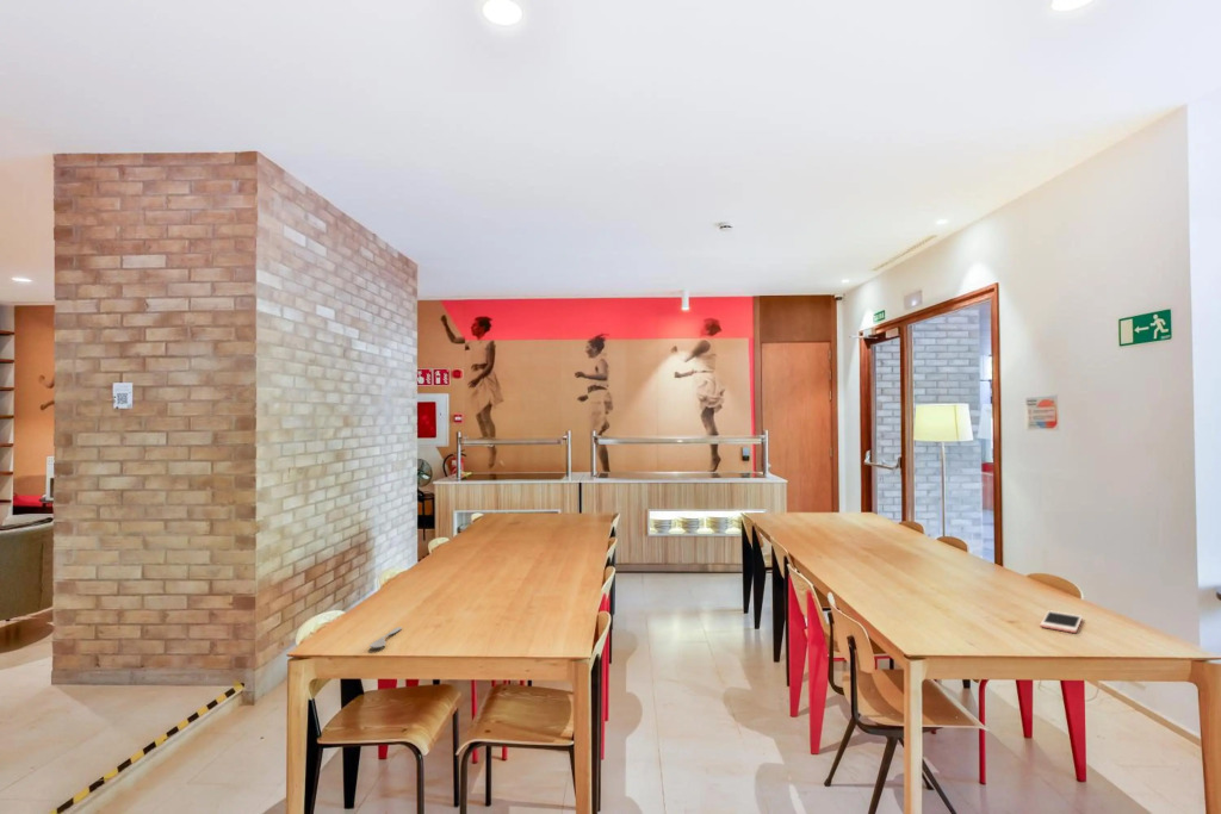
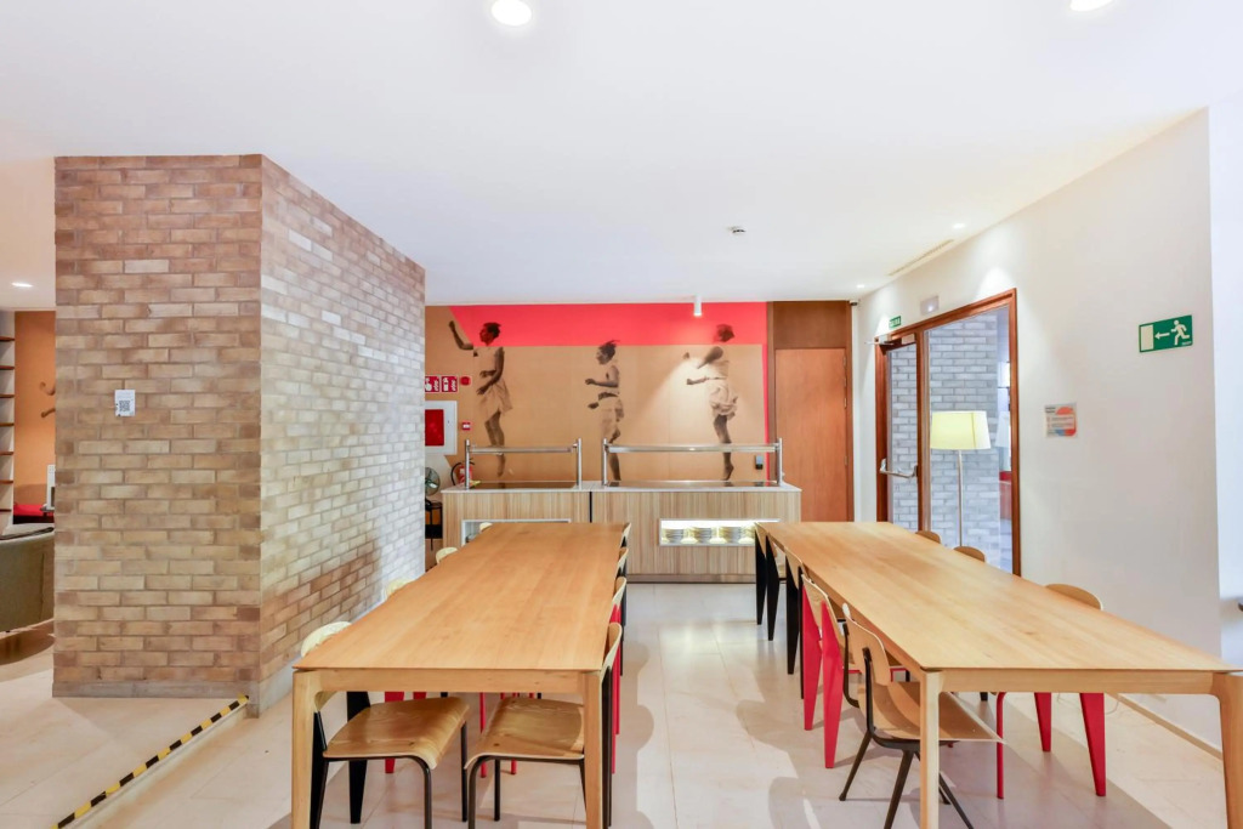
- cell phone (1061, 621)
- spoon (386, 635)
